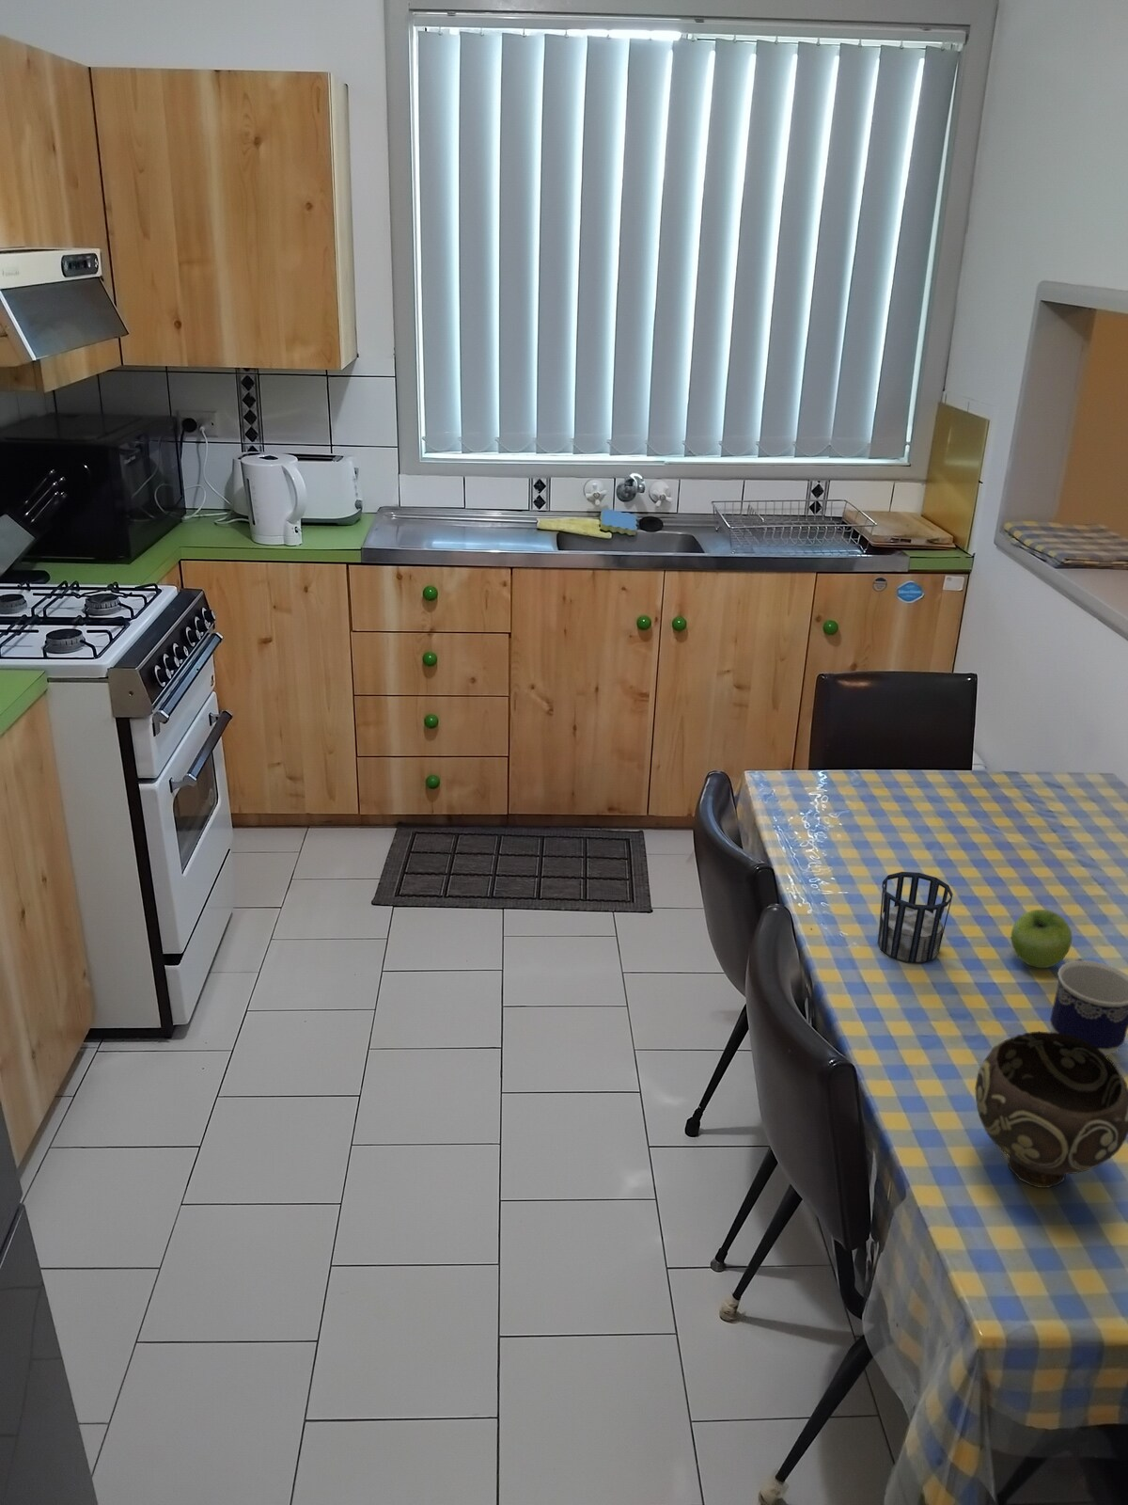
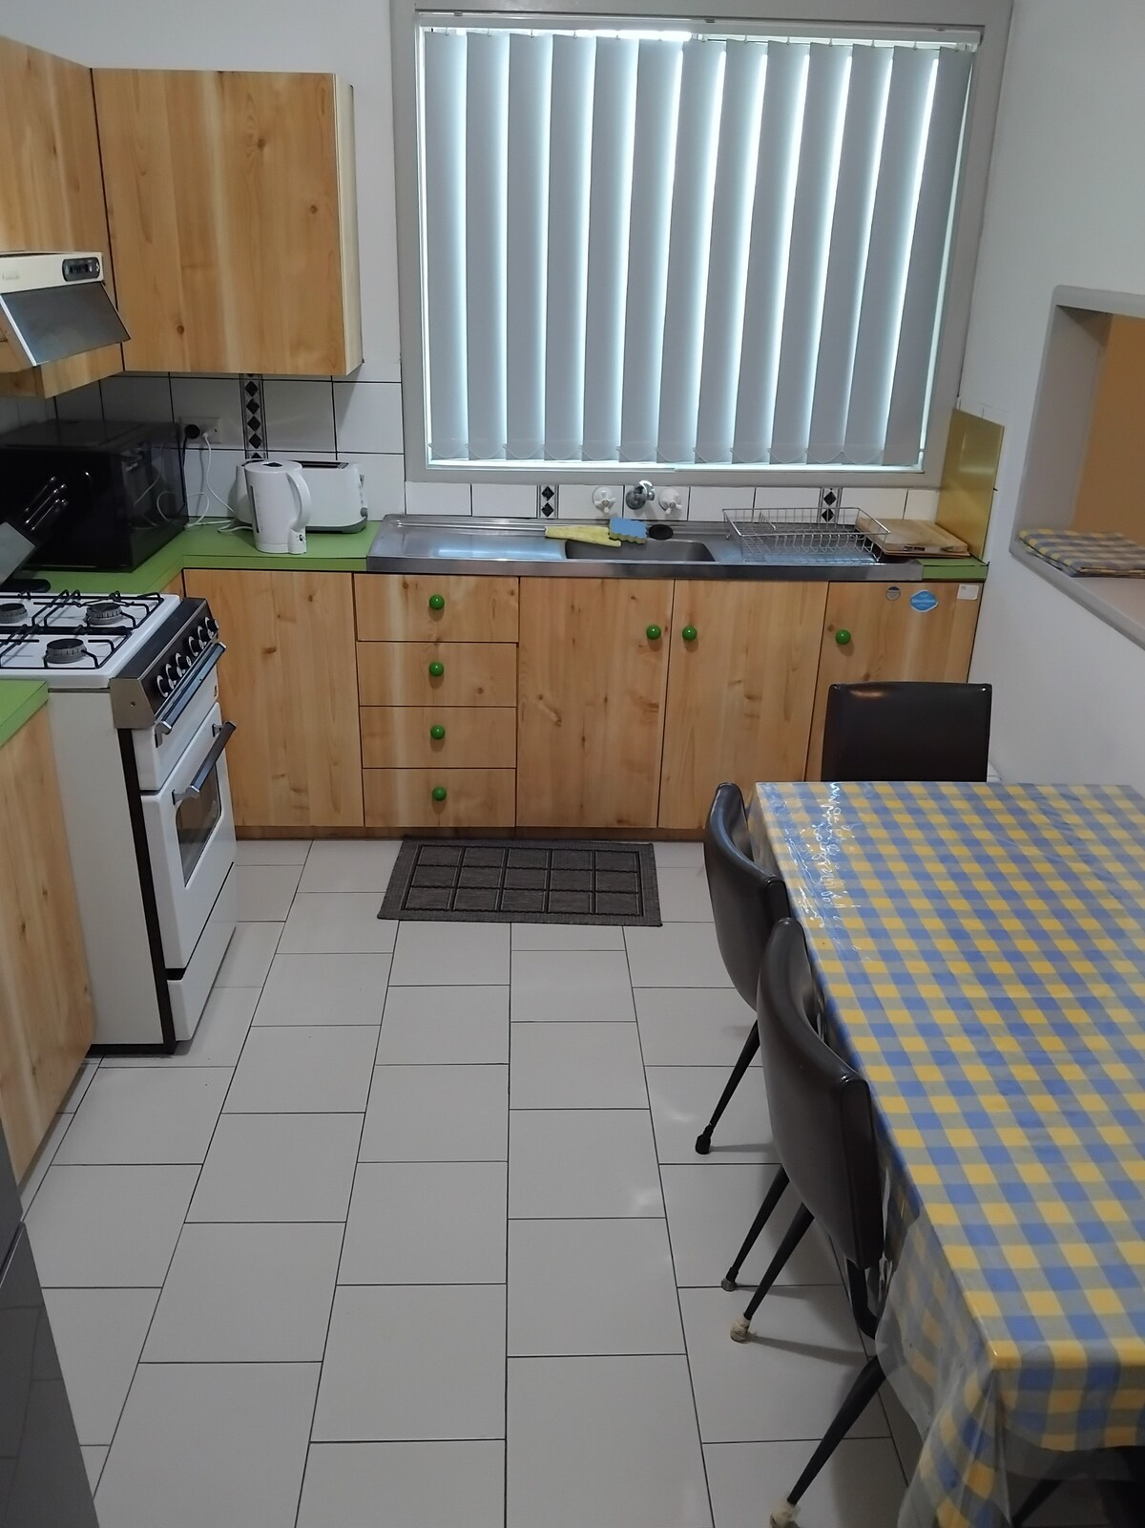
- cup (1087, 1006)
- fruit (1040, 939)
- cup (912, 917)
- bowl (1047, 1117)
